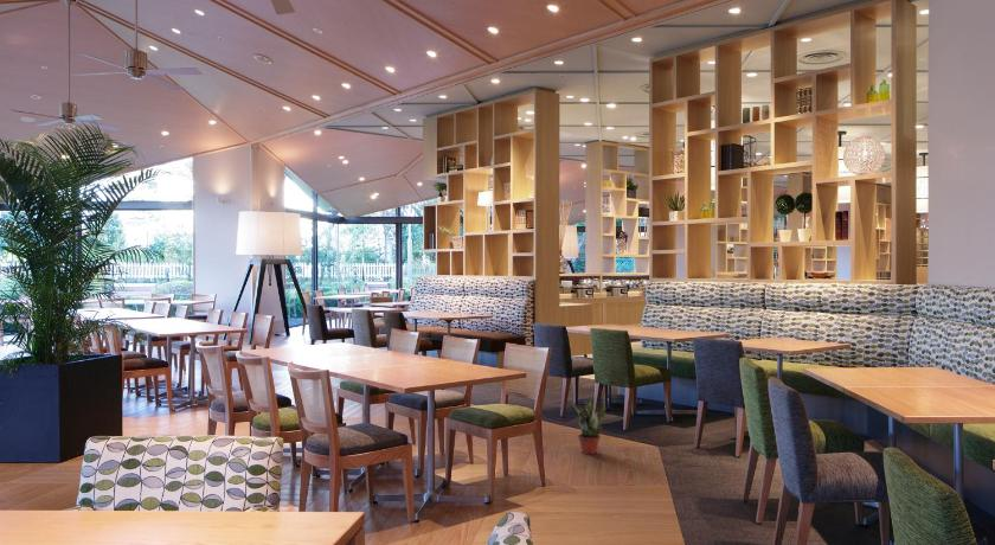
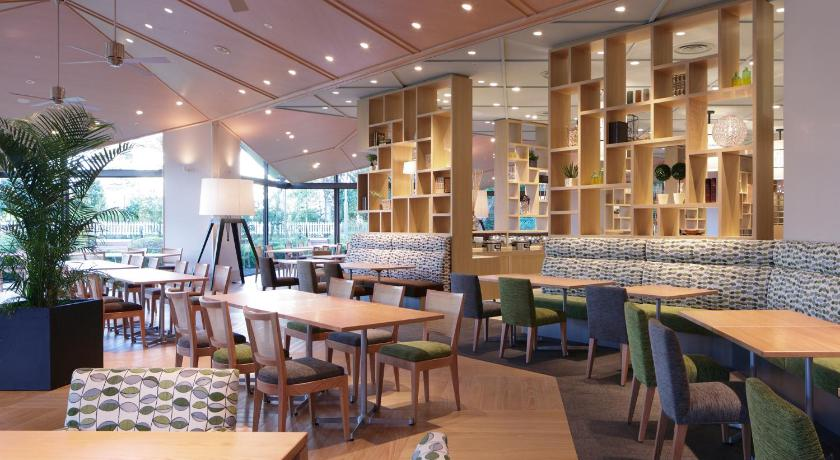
- potted plant (585, 422)
